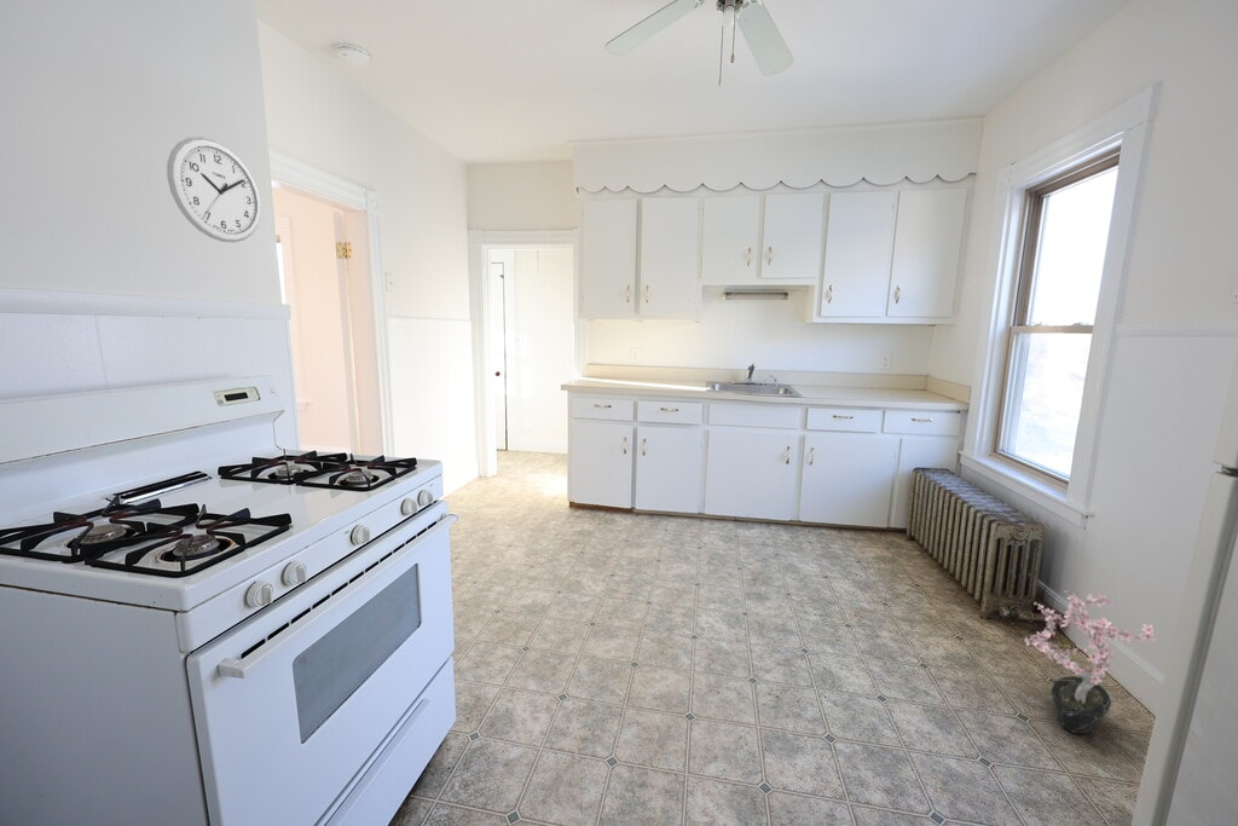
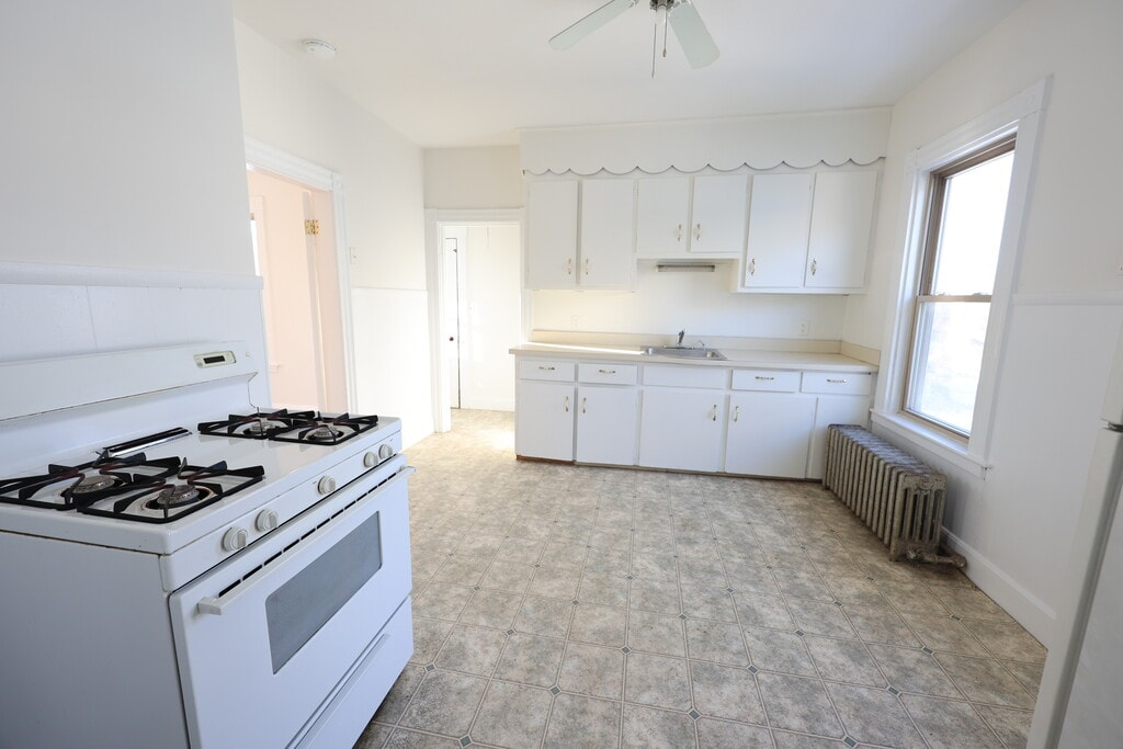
- wall clock (220, 191)
- potted plant (1076, 648)
